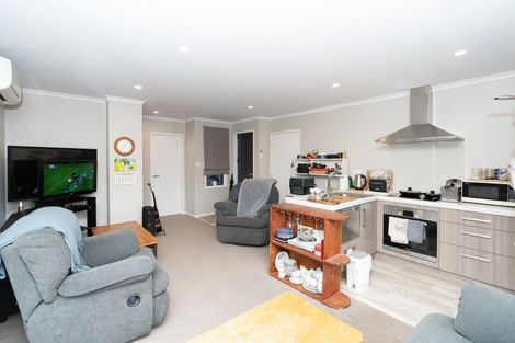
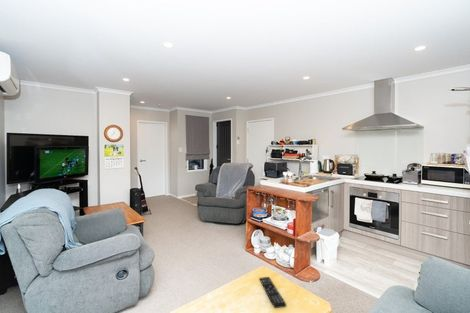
+ remote control (271, 290)
